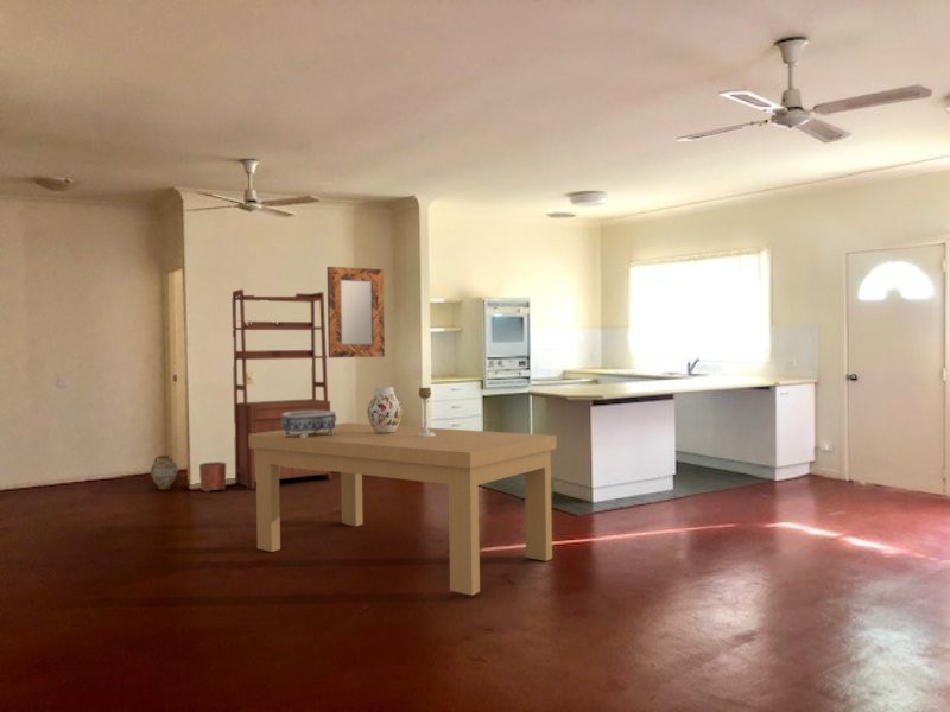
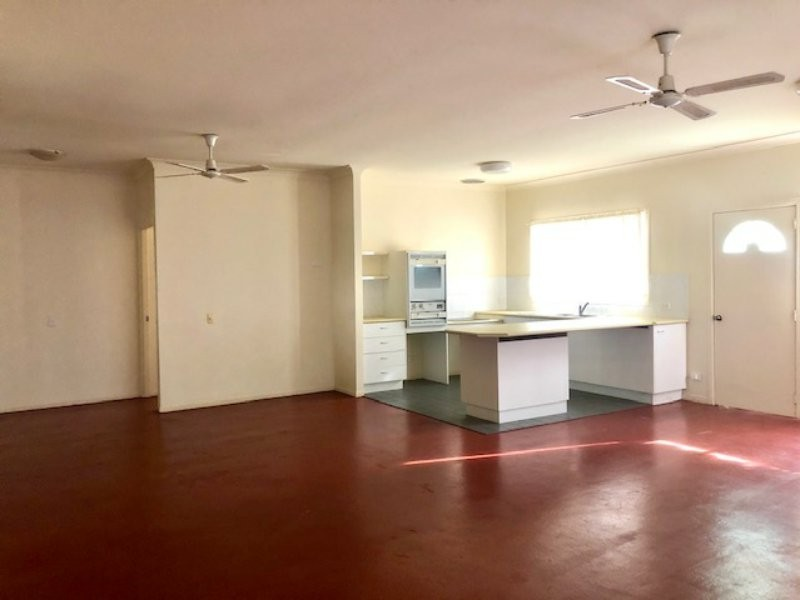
- planter (213, 476)
- candle holder (425, 411)
- home mirror (356, 312)
- ceramic jug (164, 471)
- vase (385, 409)
- dining table (412, 479)
- decorative bowl (310, 422)
- bookshelf (284, 400)
